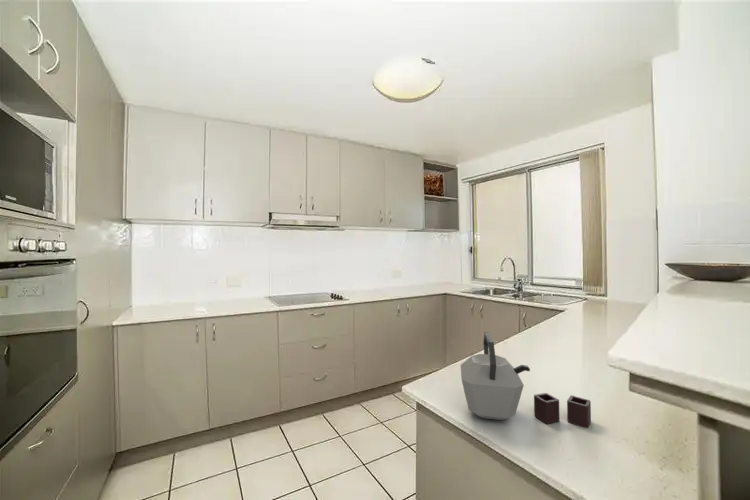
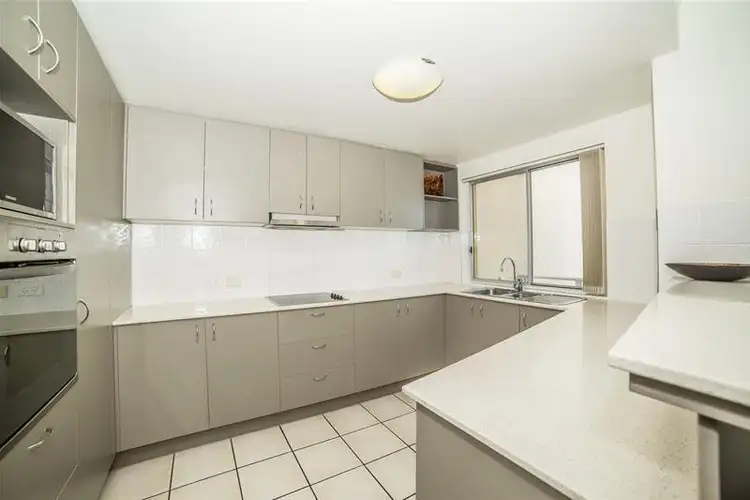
- kettle (520, 379)
